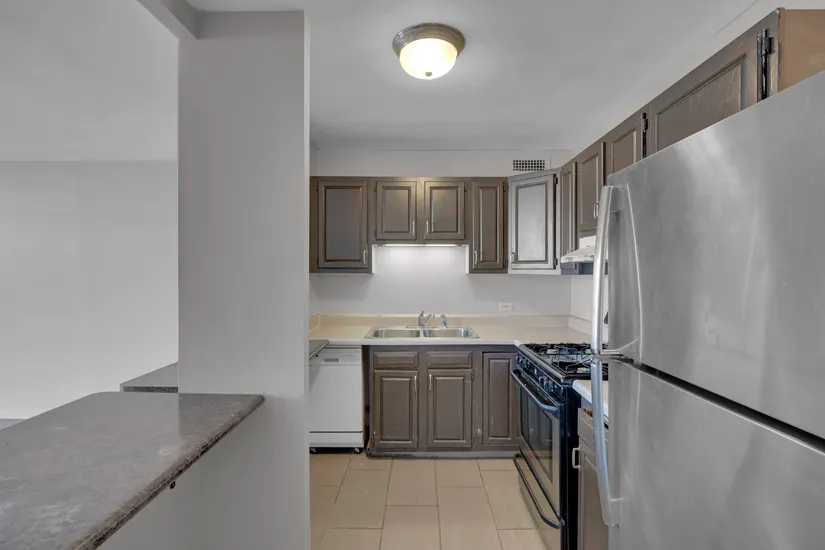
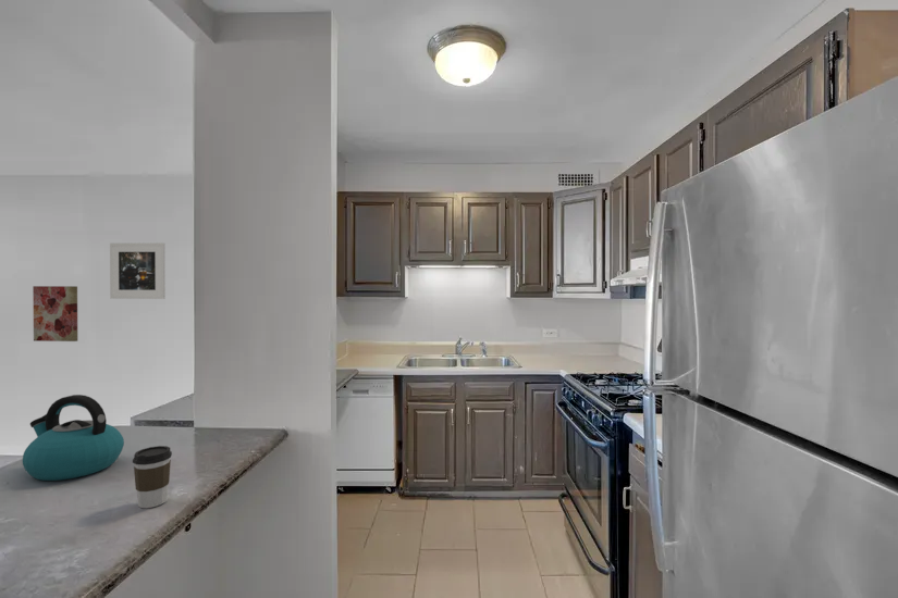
+ kettle (71, 431)
+ coffee cup (152, 476)
+ wall art (54, 313)
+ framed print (137, 271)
